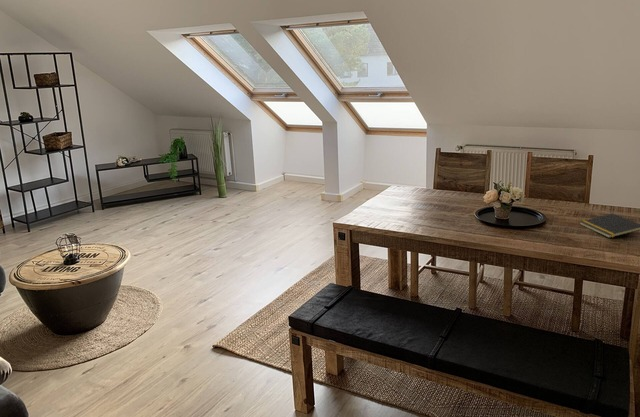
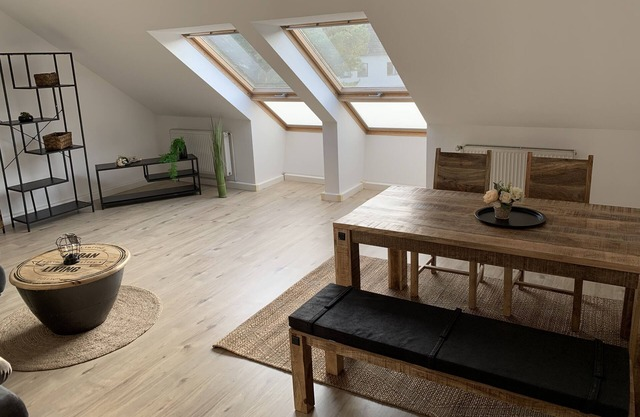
- notepad (611, 225)
